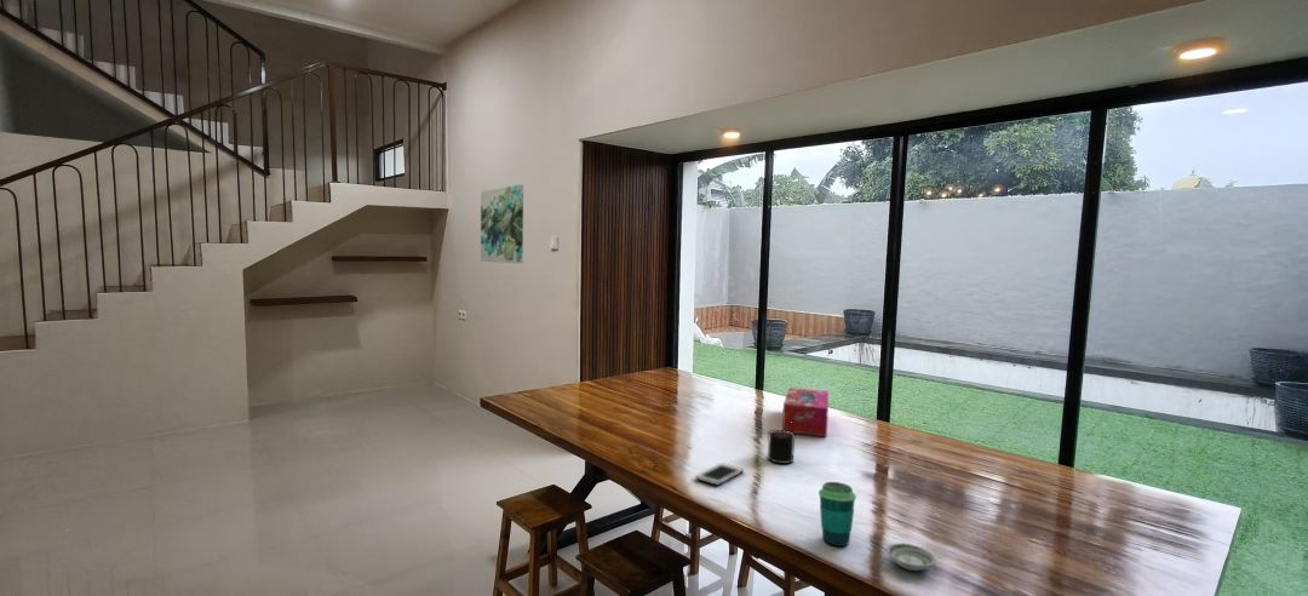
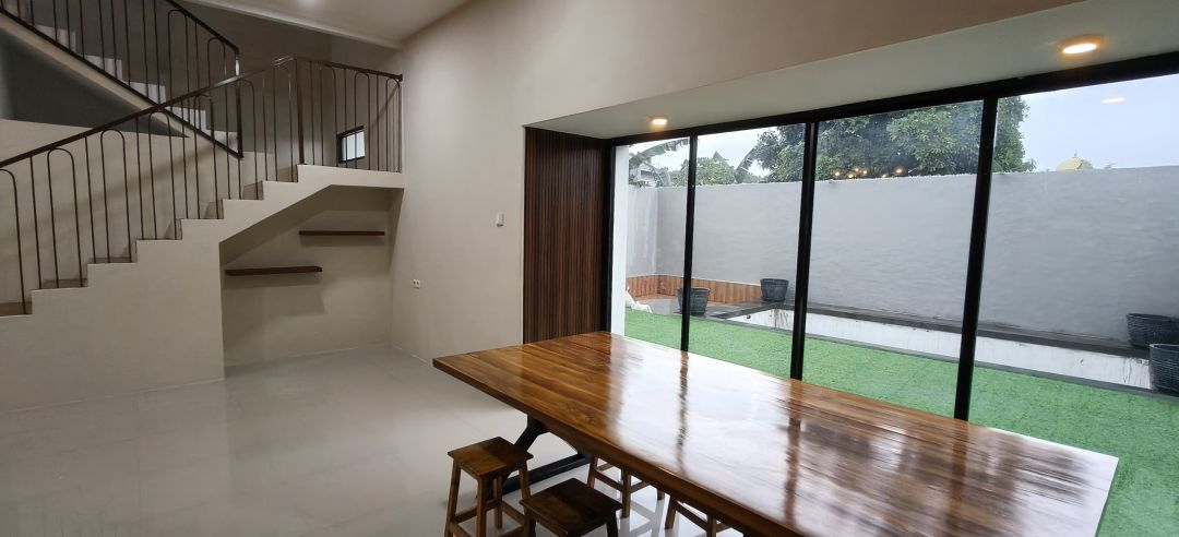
- tissue box (805, 409)
- wall art (500, 225)
- cup (836, 512)
- candle (781, 440)
- saucer (910, 558)
- cell phone (719, 474)
